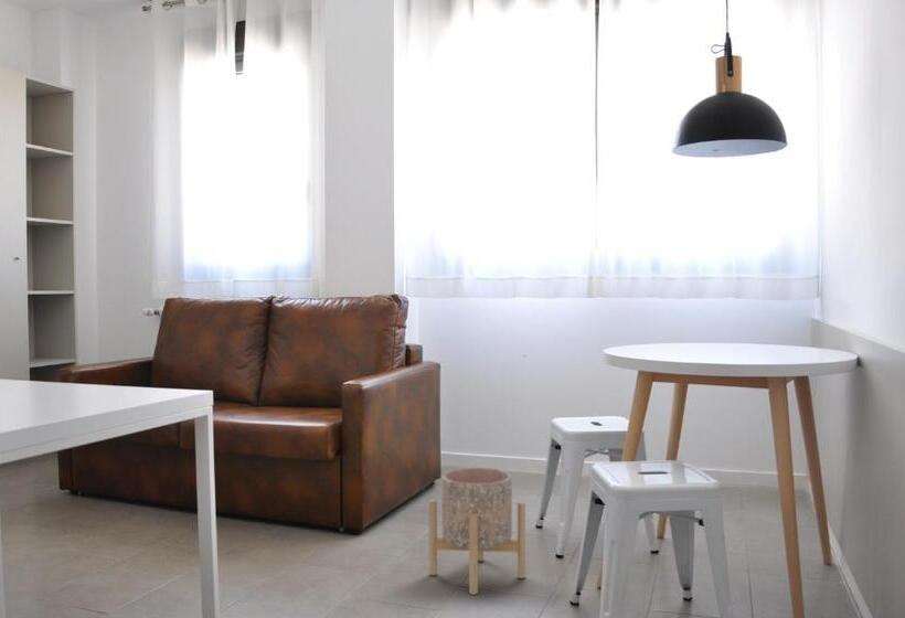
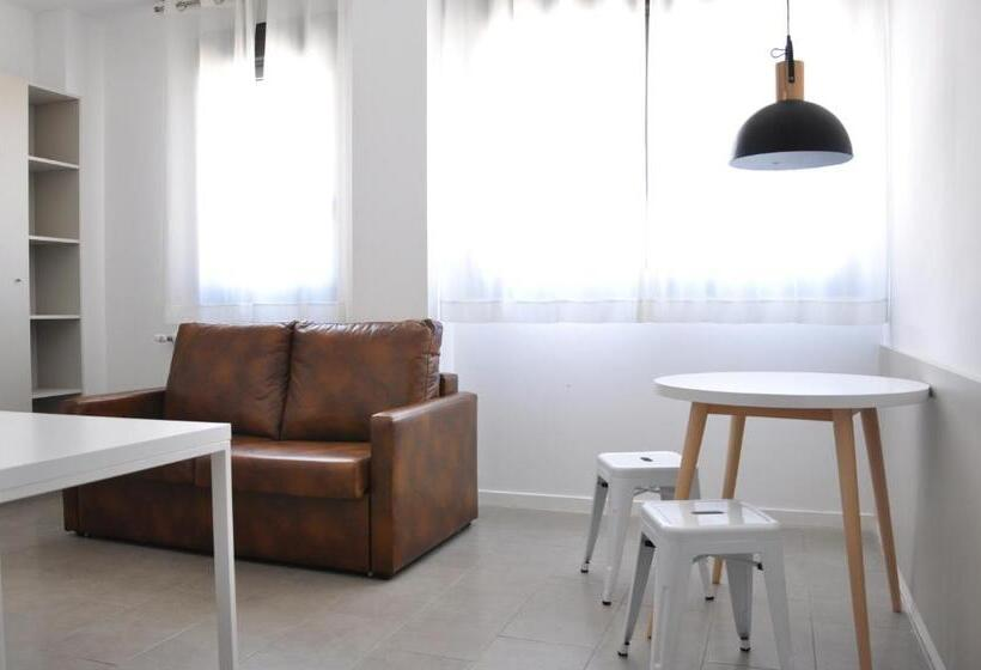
- planter (477, 525)
